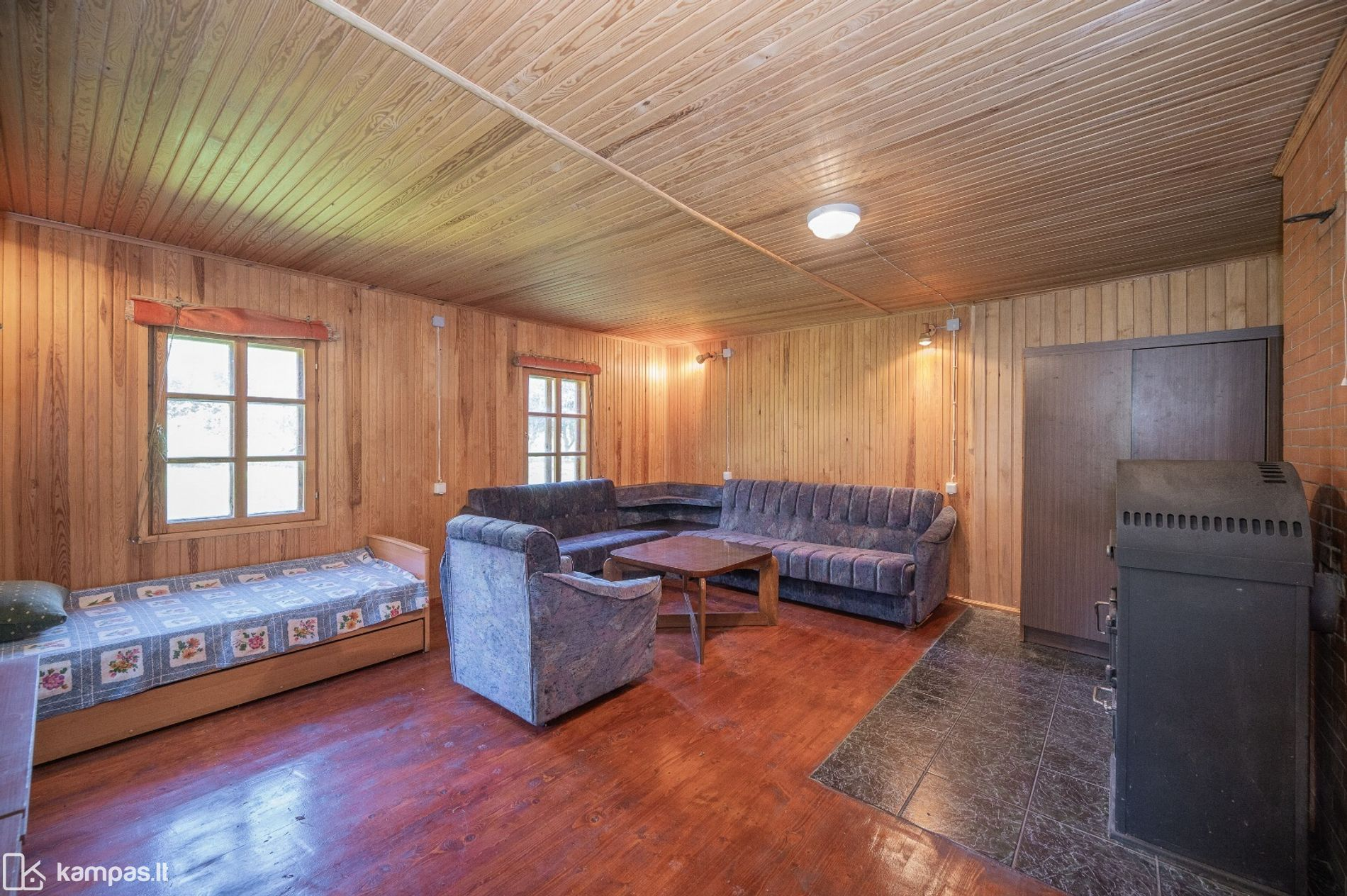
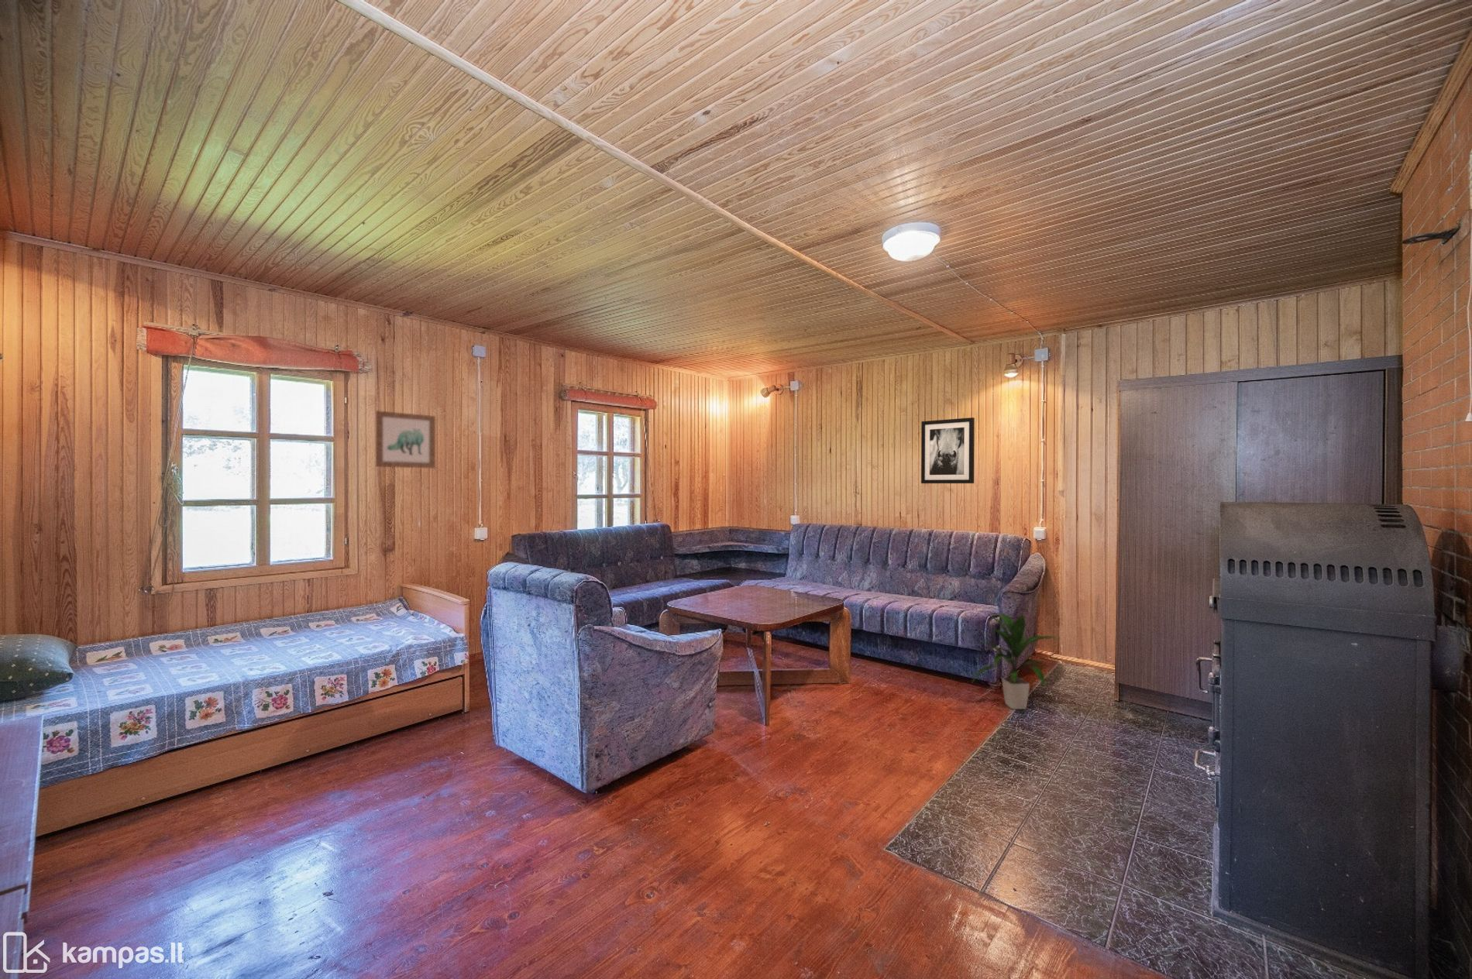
+ wall art (405, 440)
+ indoor plant (1011, 658)
+ wall art (946, 451)
